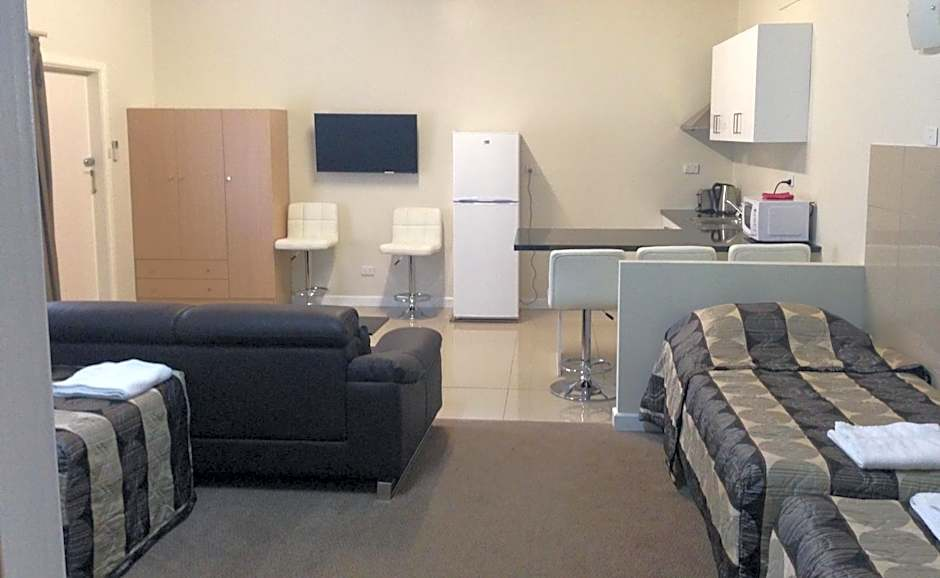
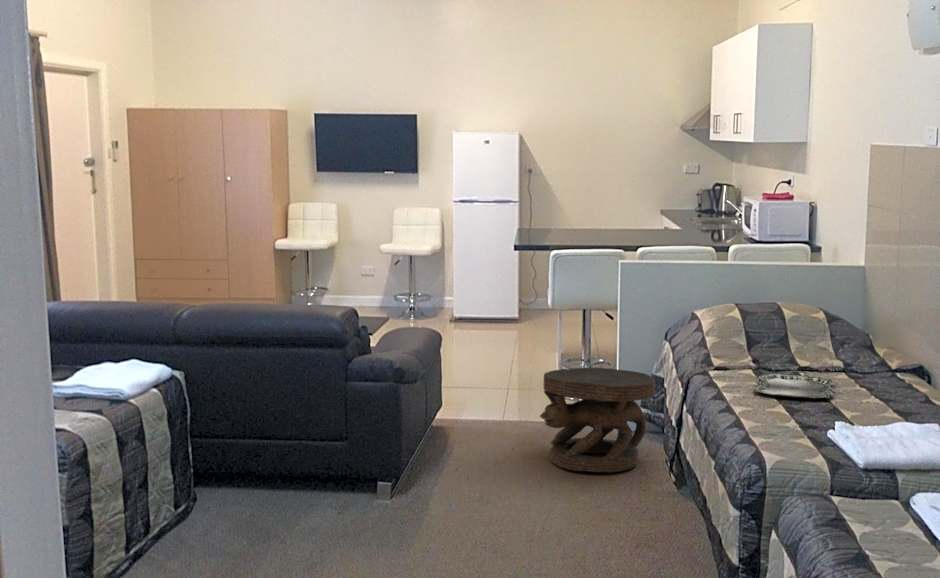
+ side table (595, 417)
+ serving tray (794, 385)
